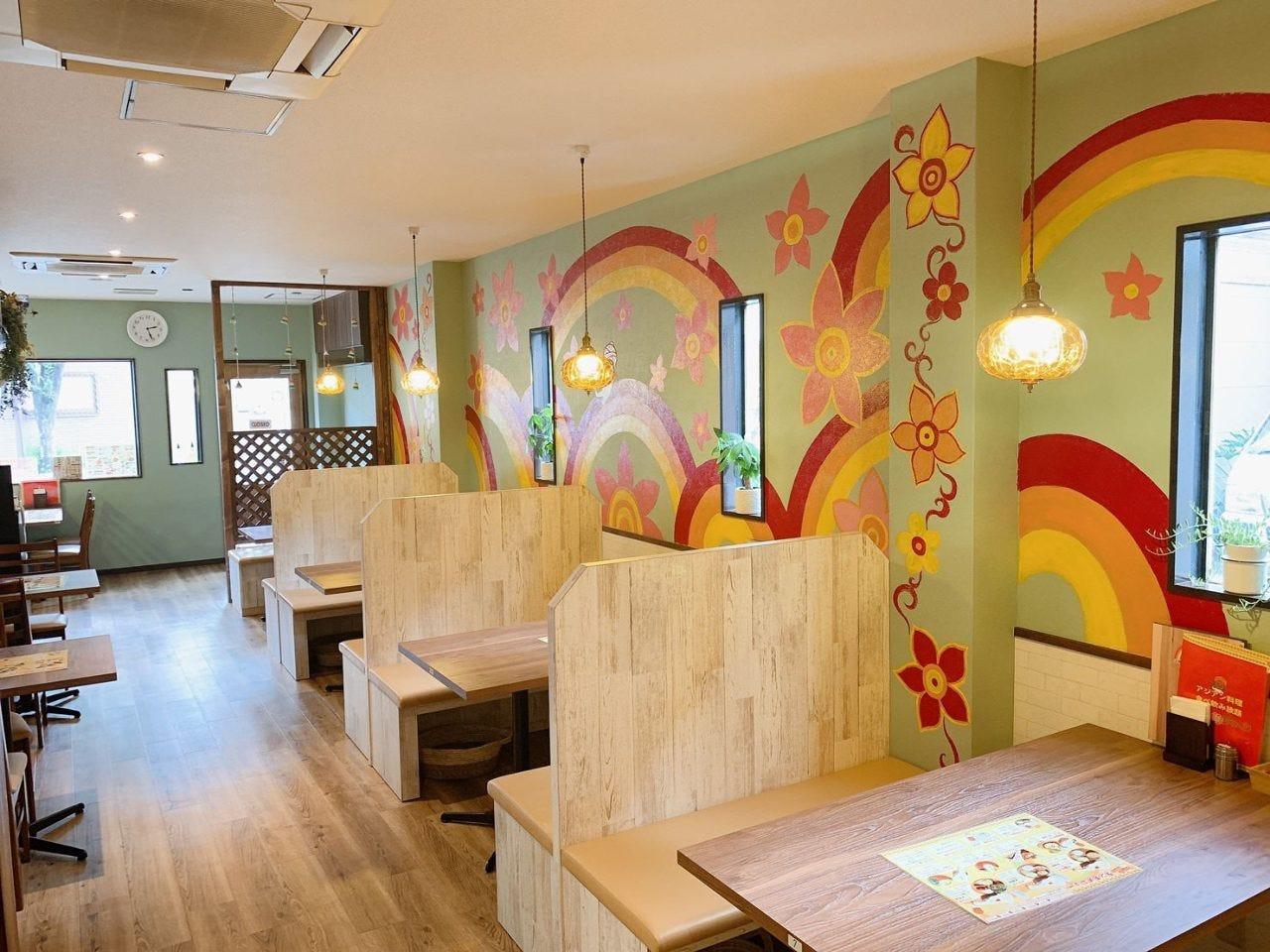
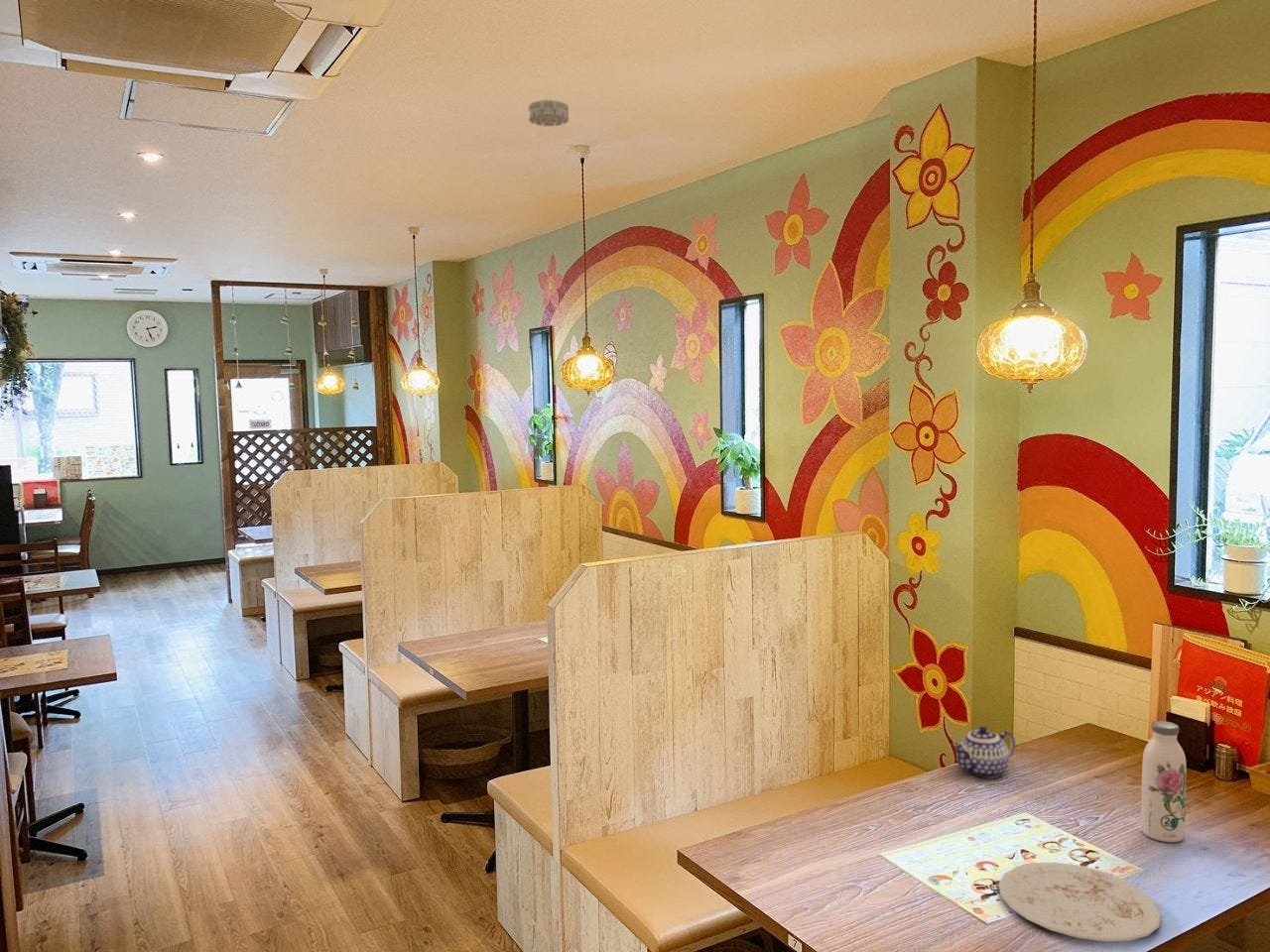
+ smoke detector (548, 112)
+ plate (1077, 900)
+ water bottle (1164, 778)
+ teapot (983, 749)
